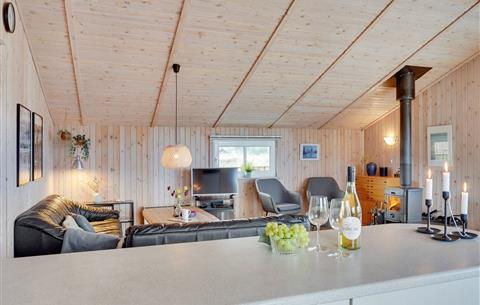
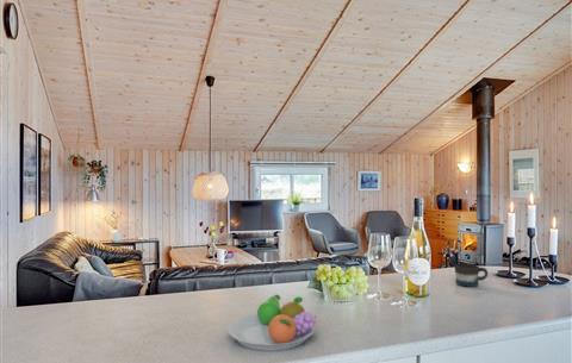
+ fruit bowl (273, 317)
+ mug (468, 275)
